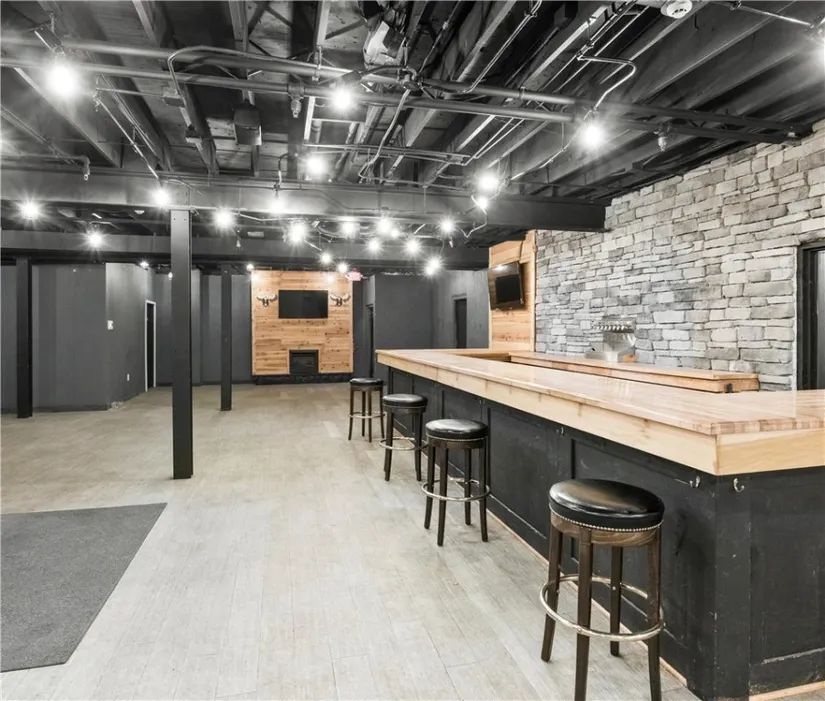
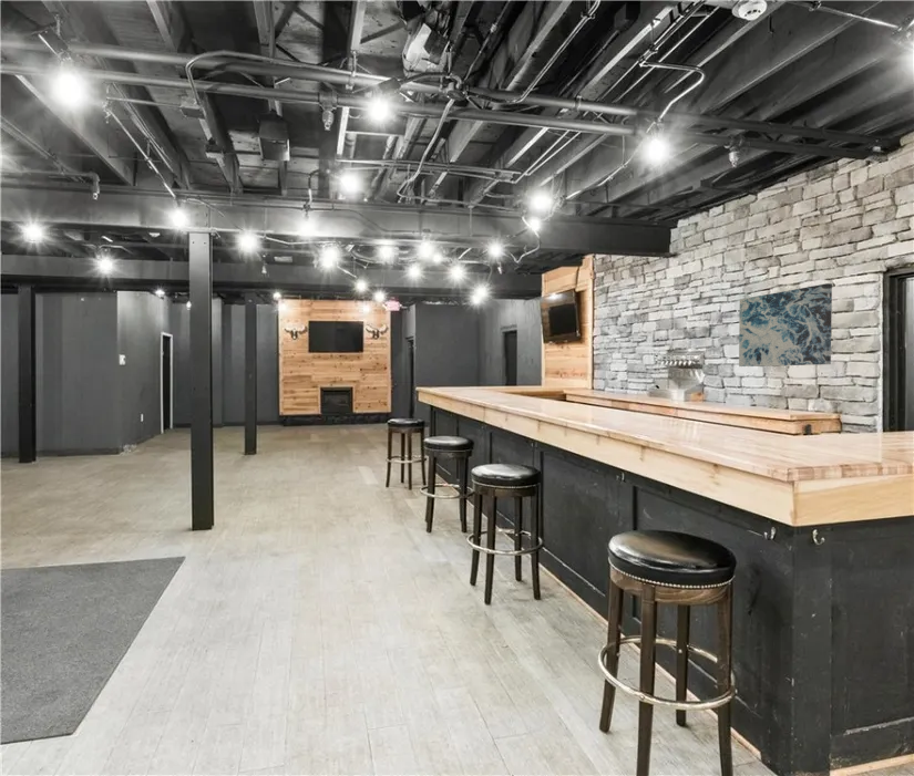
+ wall art (781, 329)
